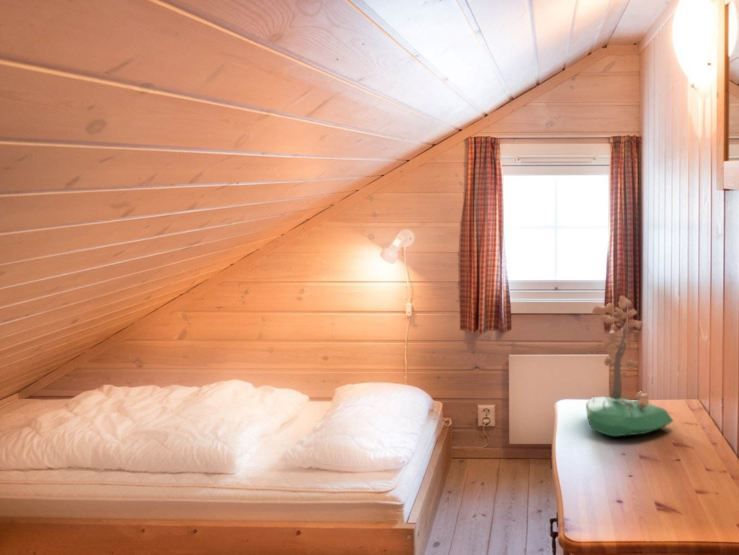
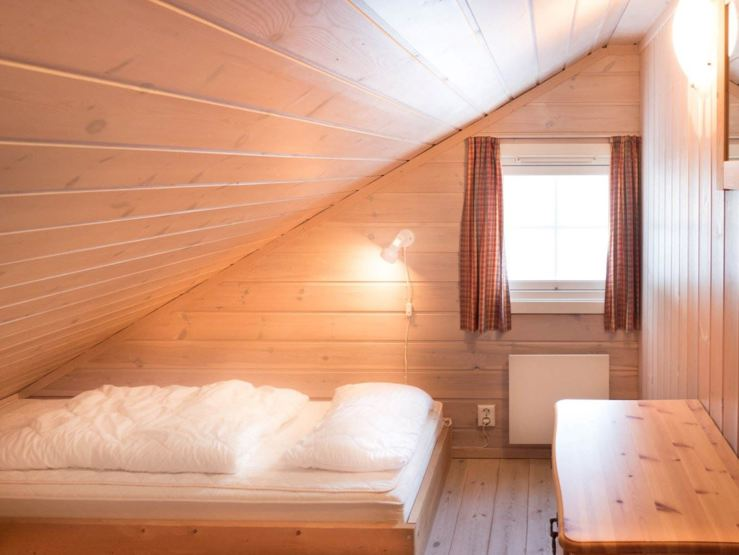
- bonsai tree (619, 362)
